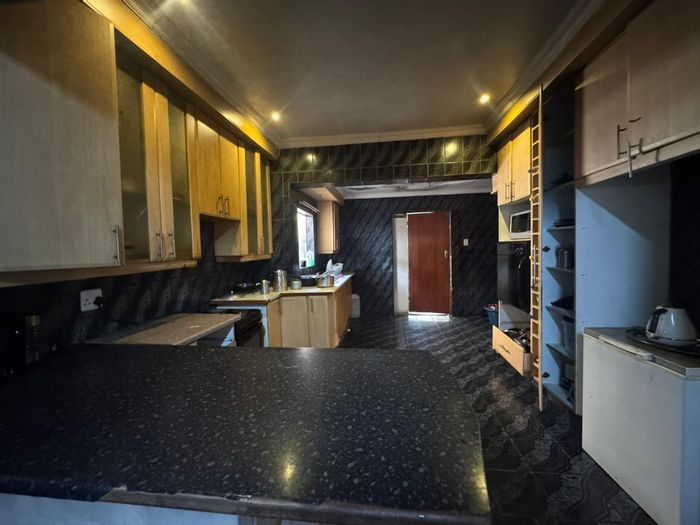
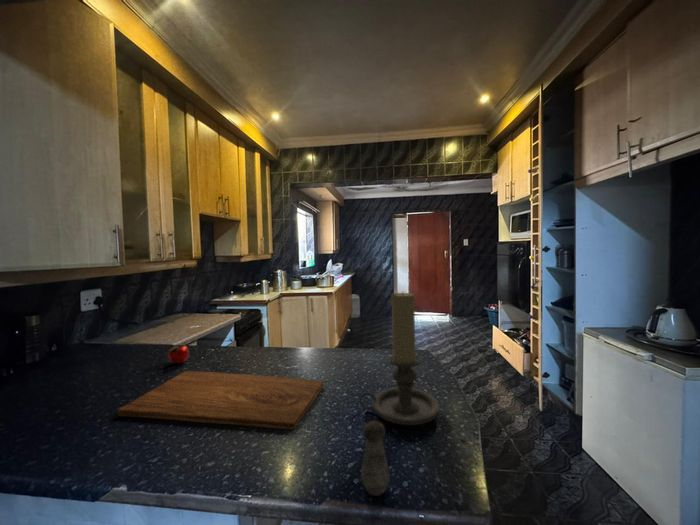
+ salt shaker (374, 456)
+ cutting board (230, 395)
+ apple (177, 354)
+ candle holder (397, 351)
